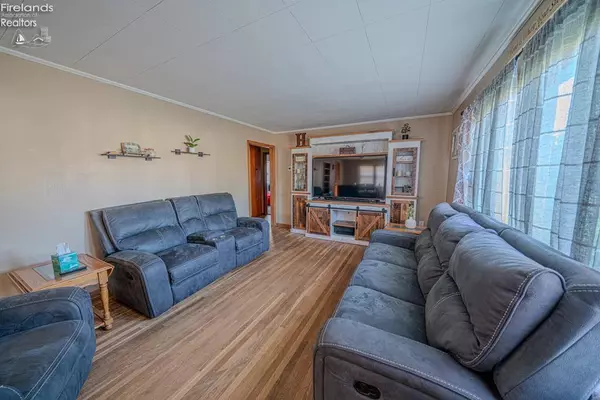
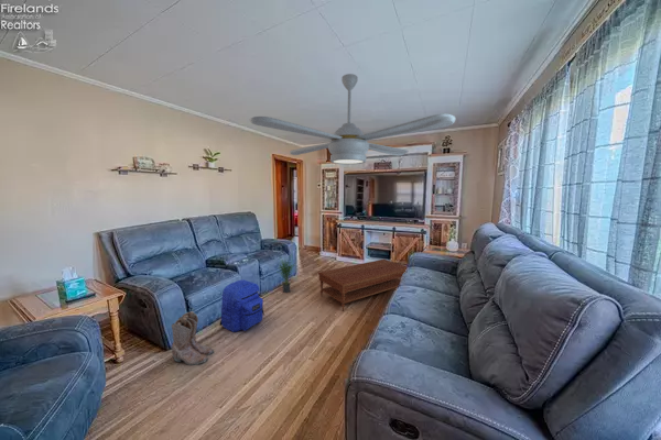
+ backpack (245, 302)
+ coffee table (366, 282)
+ boots (193, 336)
+ ceiling fan (348, 120)
+ potted plant (284, 274)
